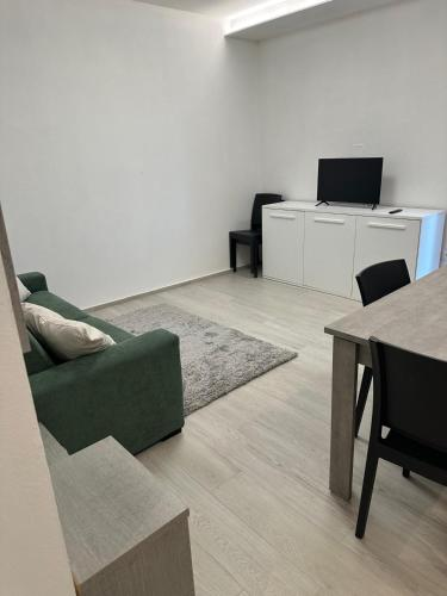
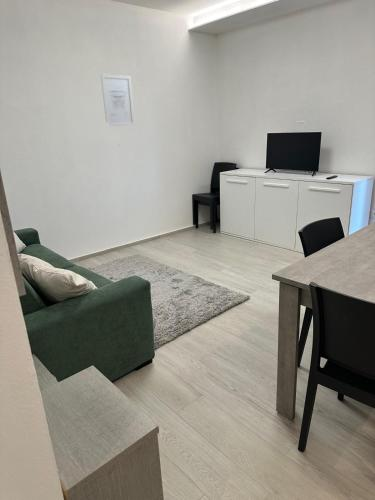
+ wall art (118, 101)
